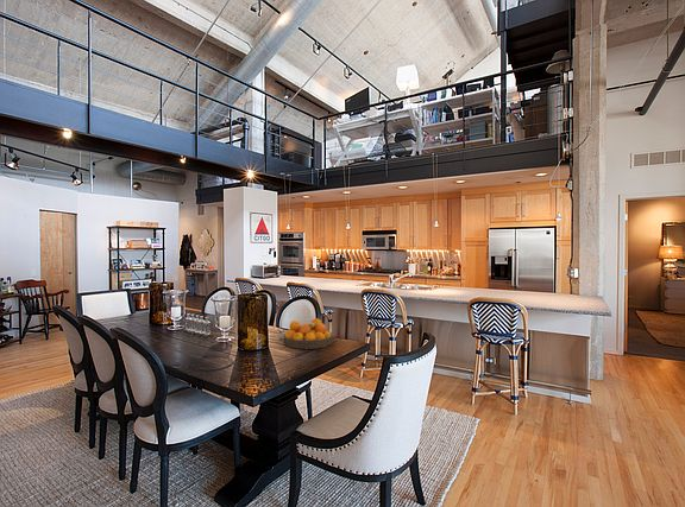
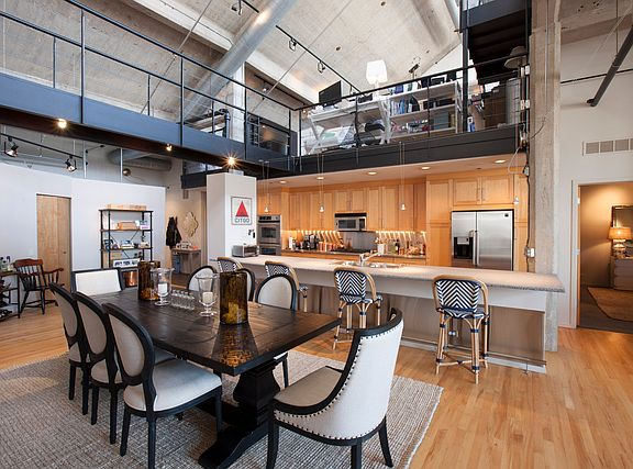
- fruit bowl (308, 331)
